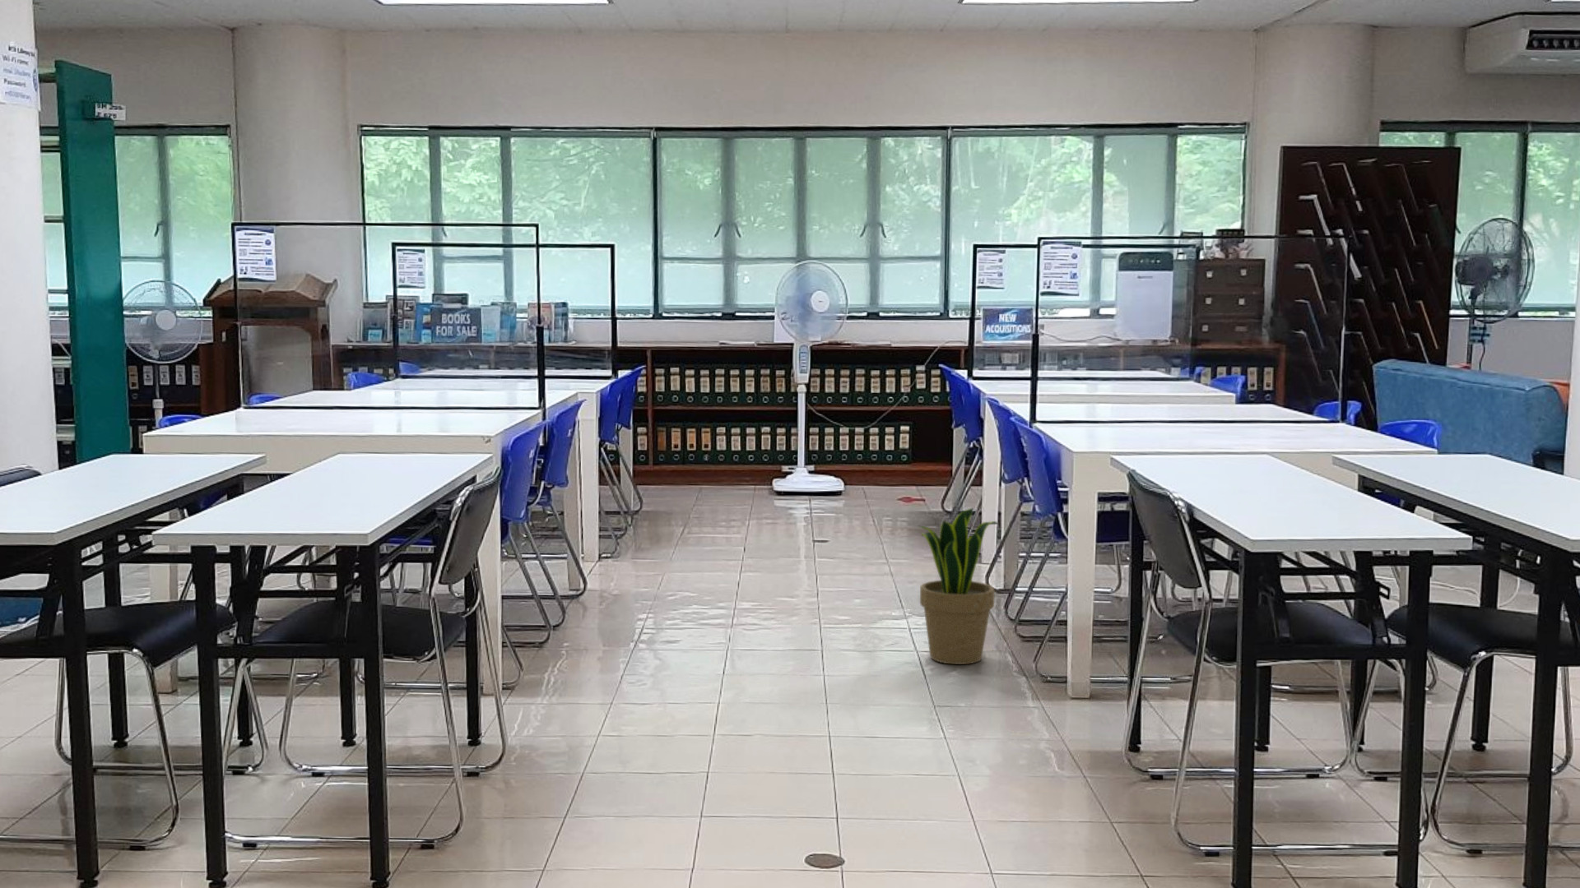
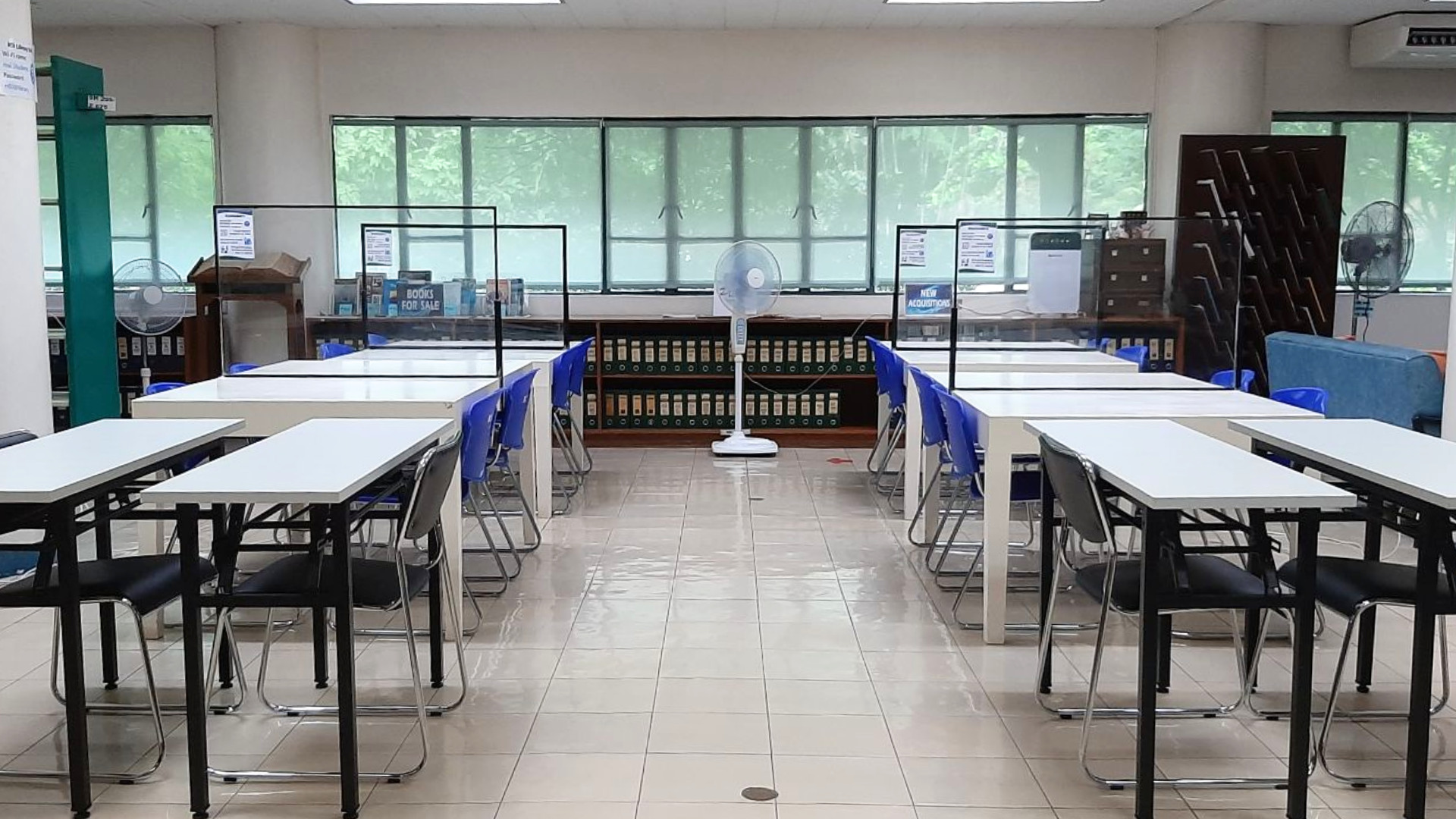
- potted plant (955, 583)
